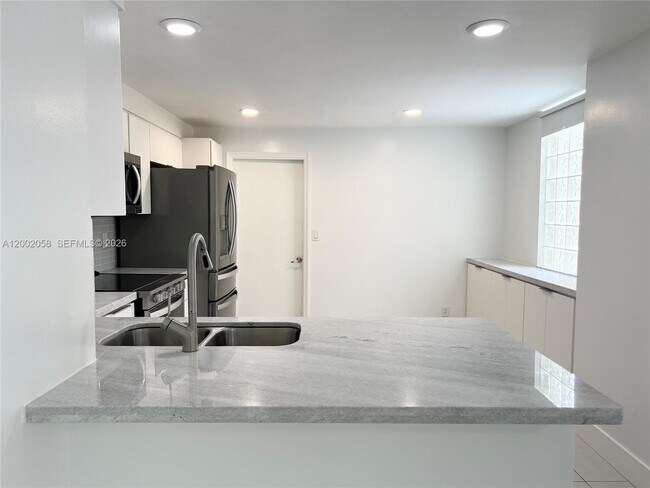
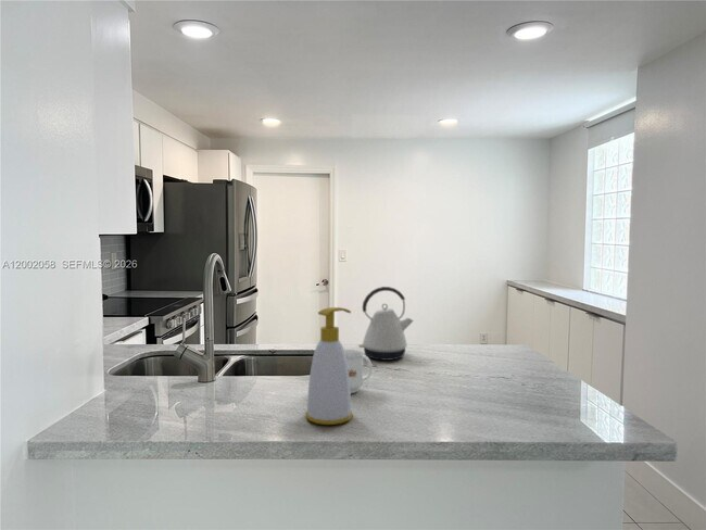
+ soap bottle (329, 363)
+ mug (351, 371)
+ kettle (386, 321)
